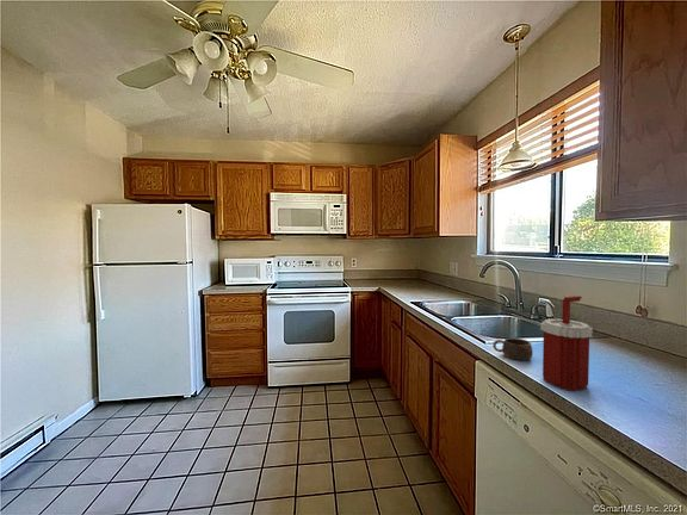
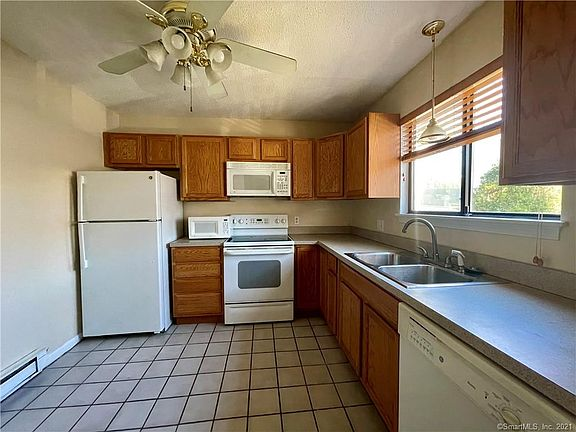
- soap dispenser (565, 340)
- cup (512, 347)
